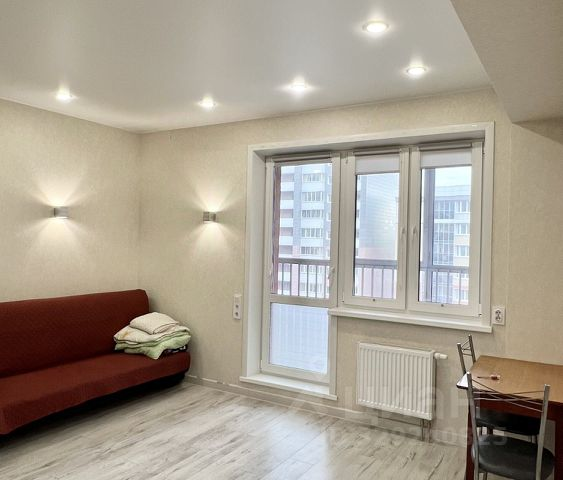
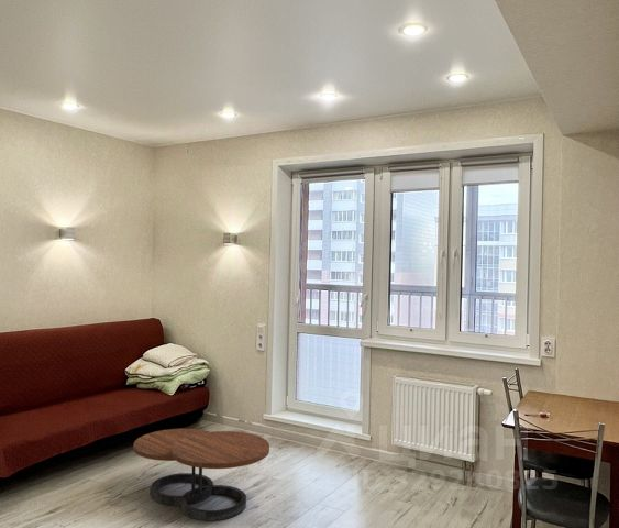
+ coffee table (199, 469)
